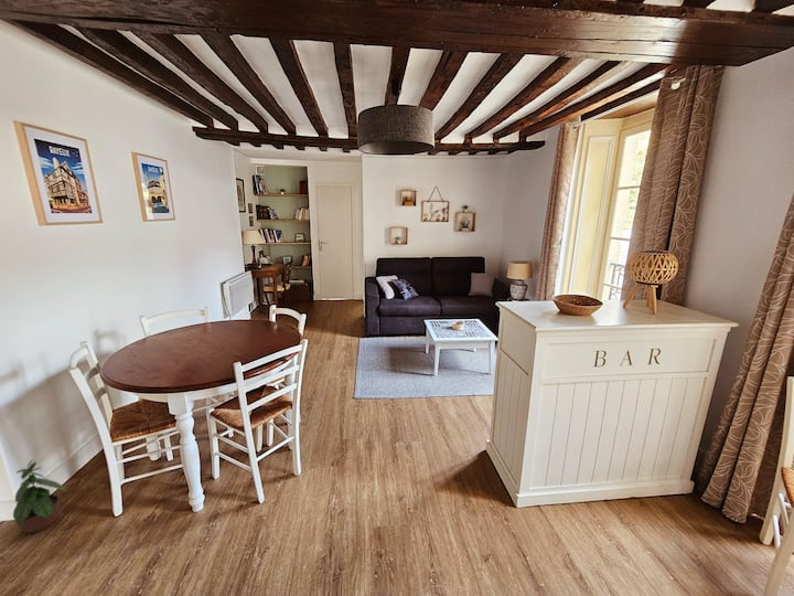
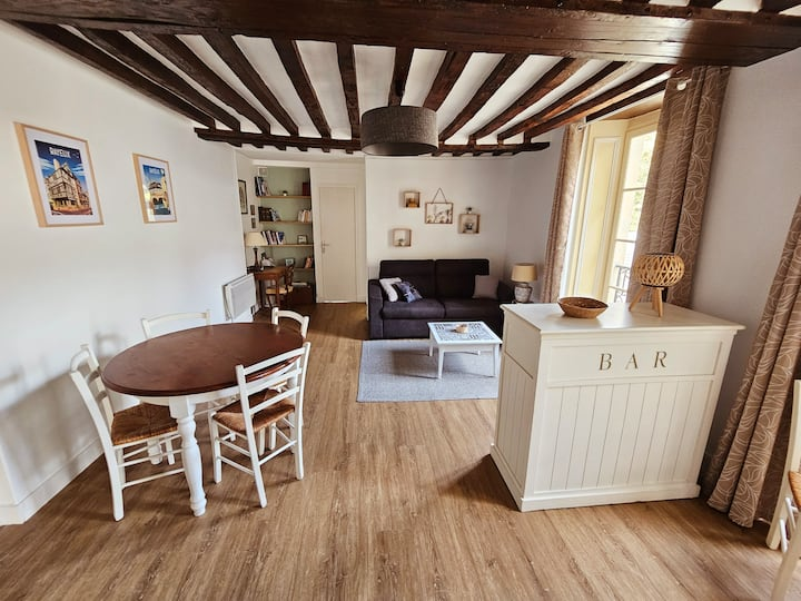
- potted plant (37, 492)
